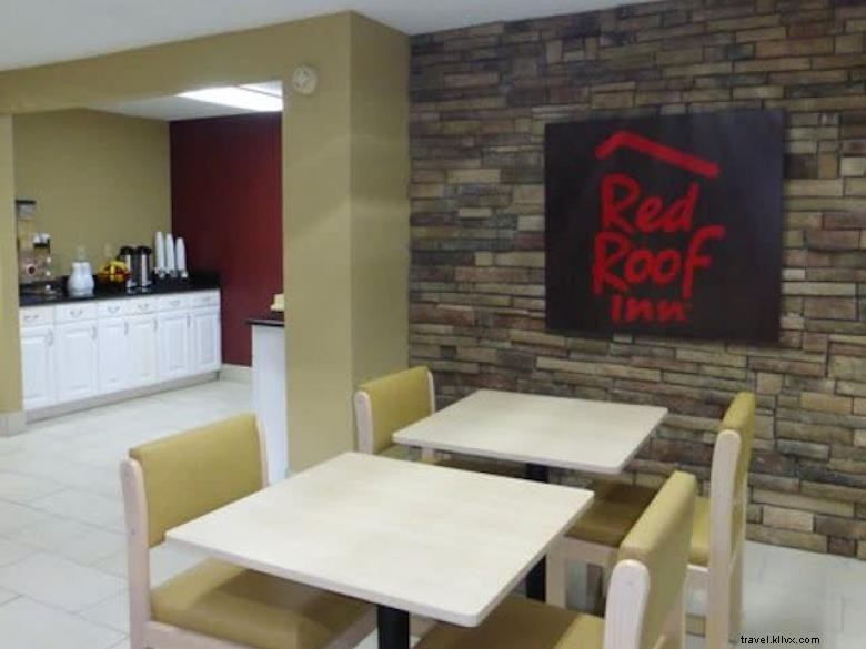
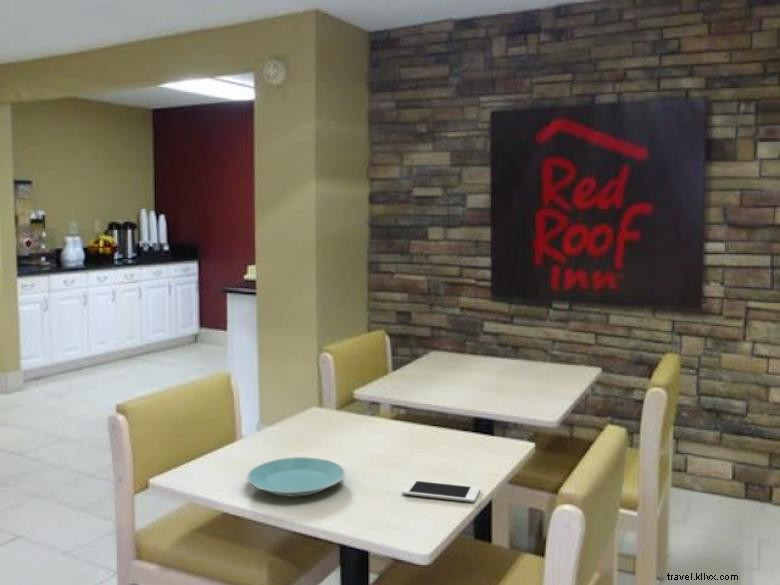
+ cell phone (441, 490)
+ plate (296, 478)
